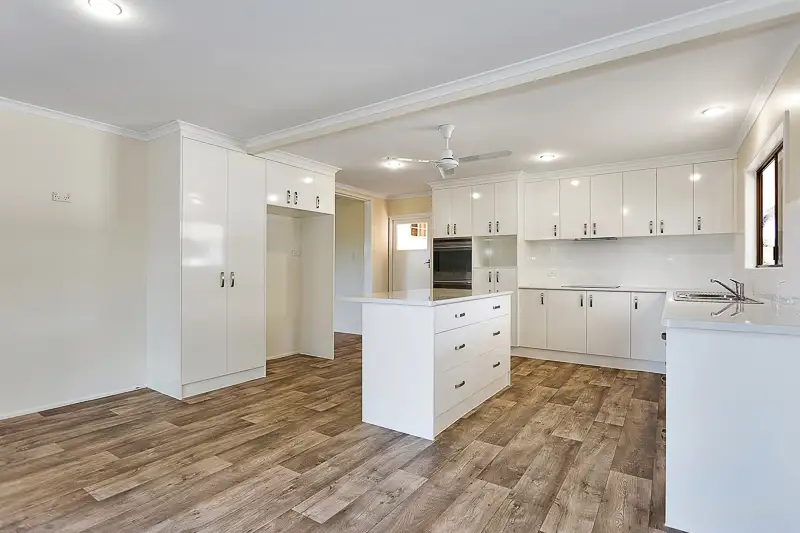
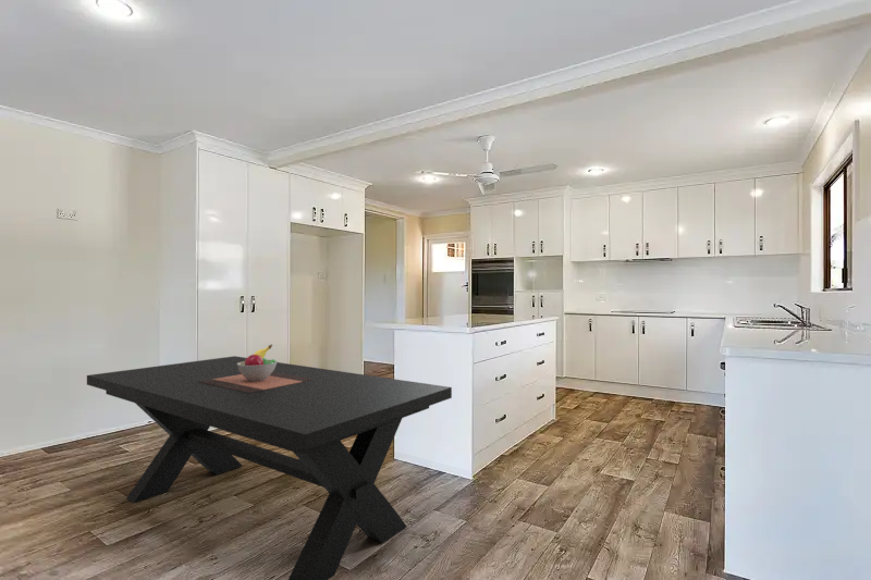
+ dining table (257, 429)
